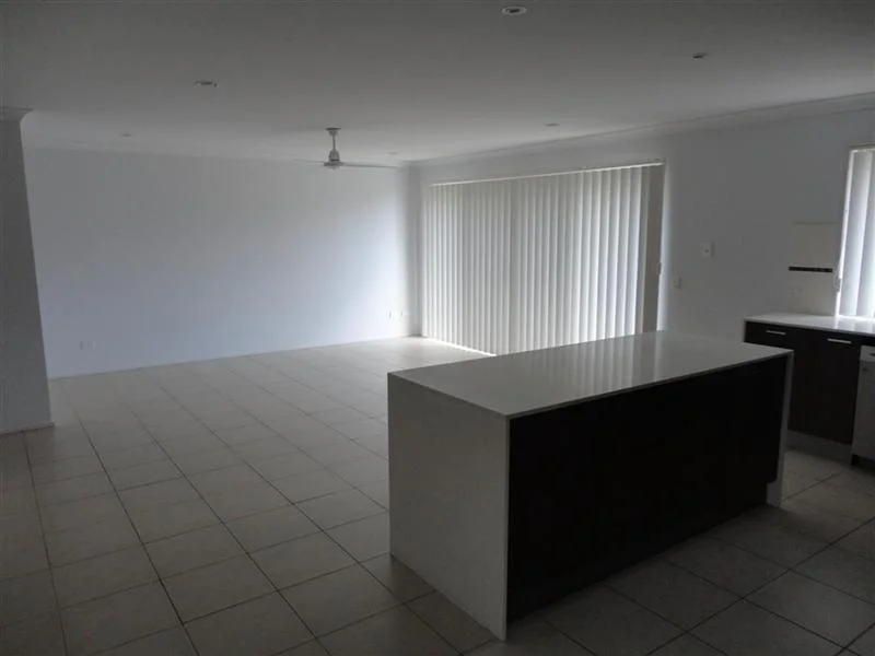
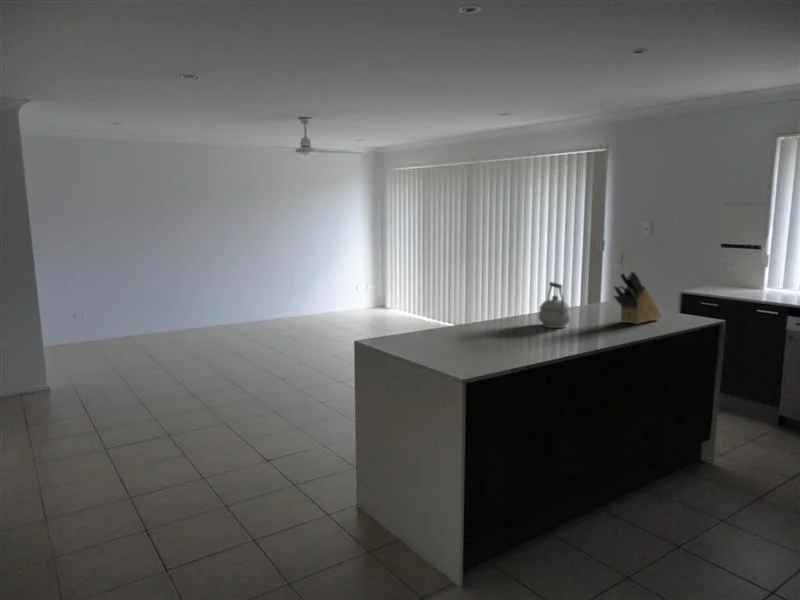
+ knife block (637, 296)
+ kettle (556, 304)
